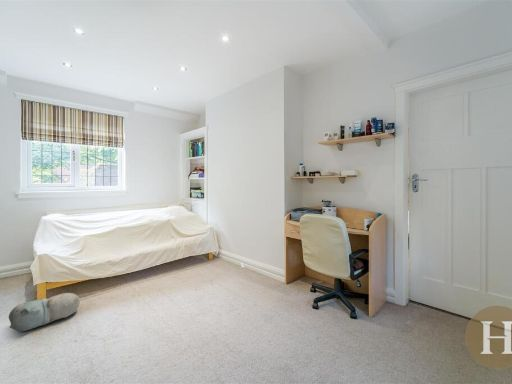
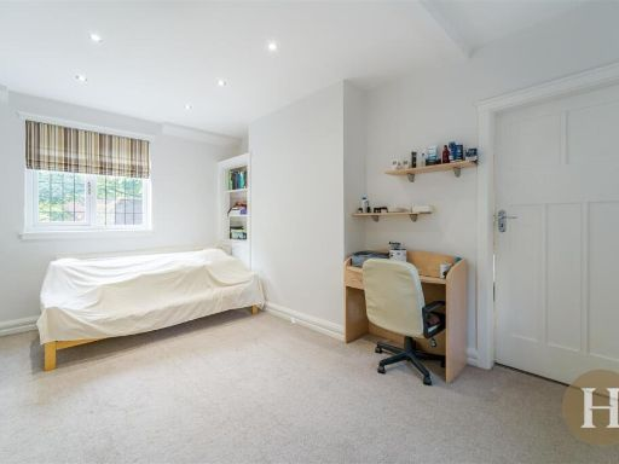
- plush toy (47, 307)
